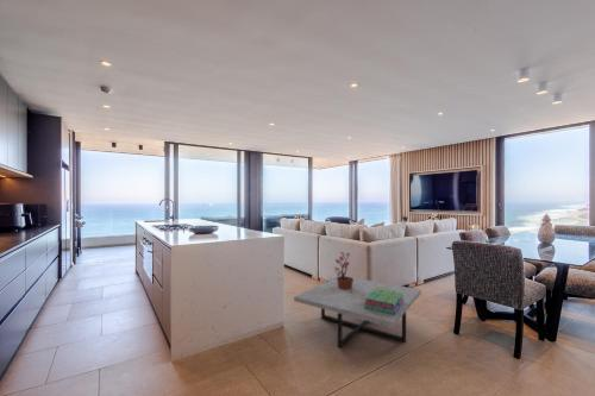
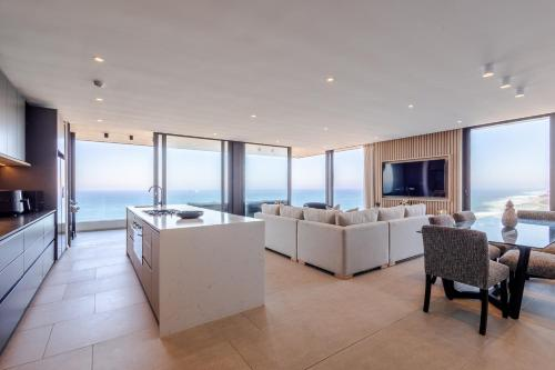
- stack of books (383, 300)
- coffee table (359, 310)
- potted plant (345, 270)
